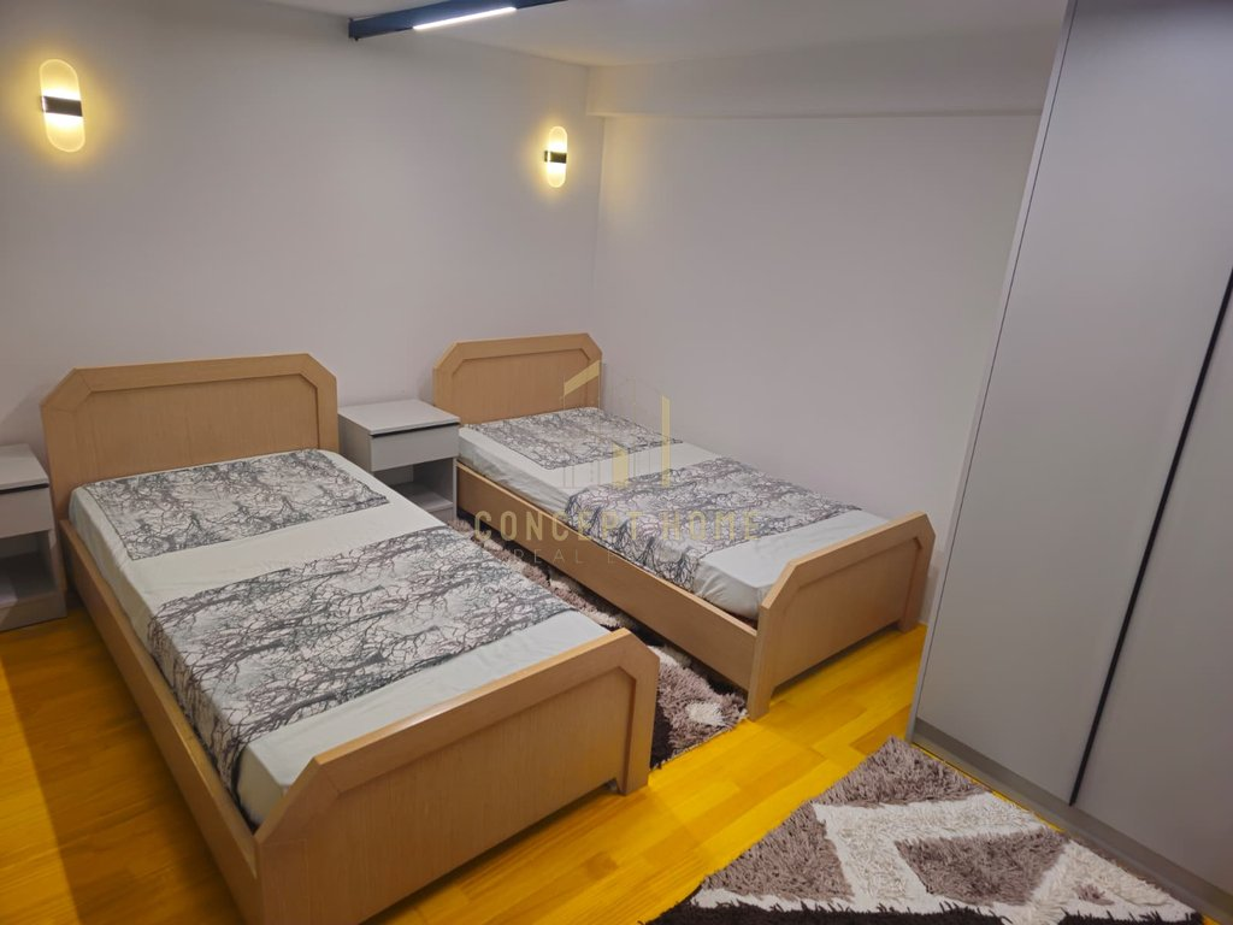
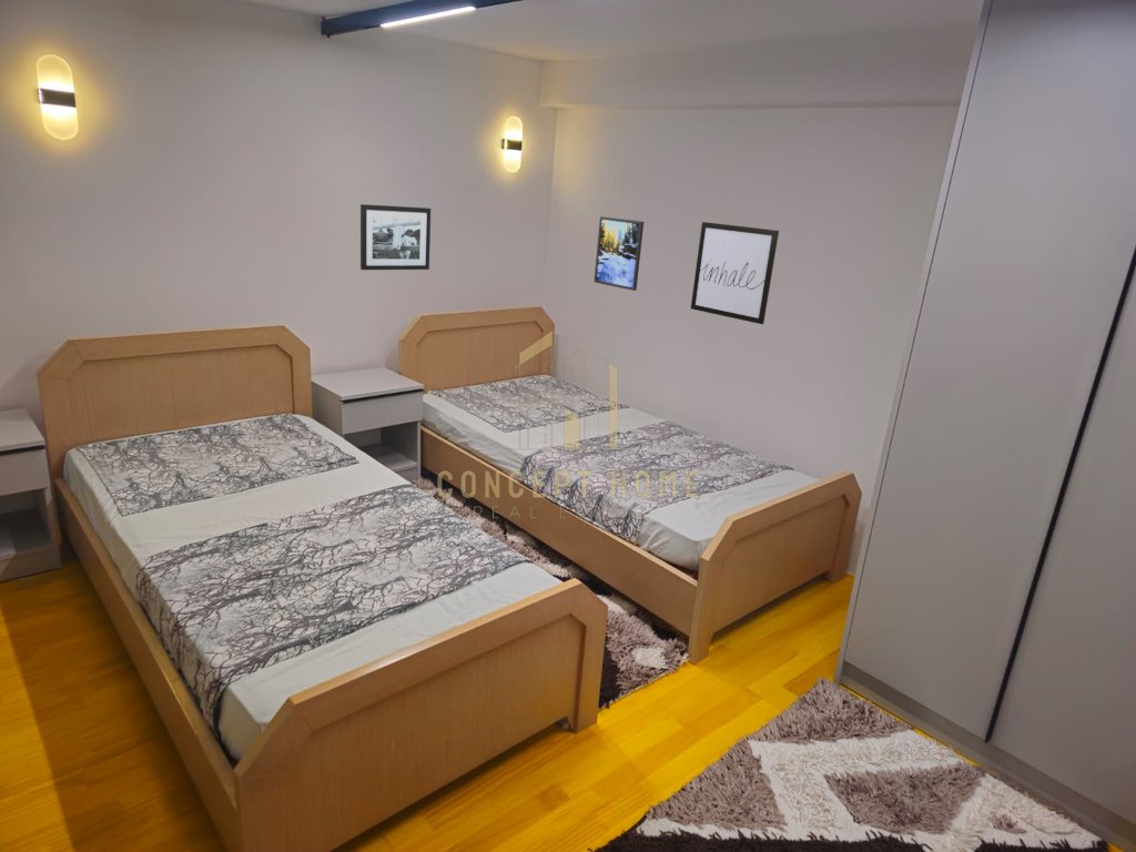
+ picture frame (396, 237)
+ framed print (618, 253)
+ wall art (732, 272)
